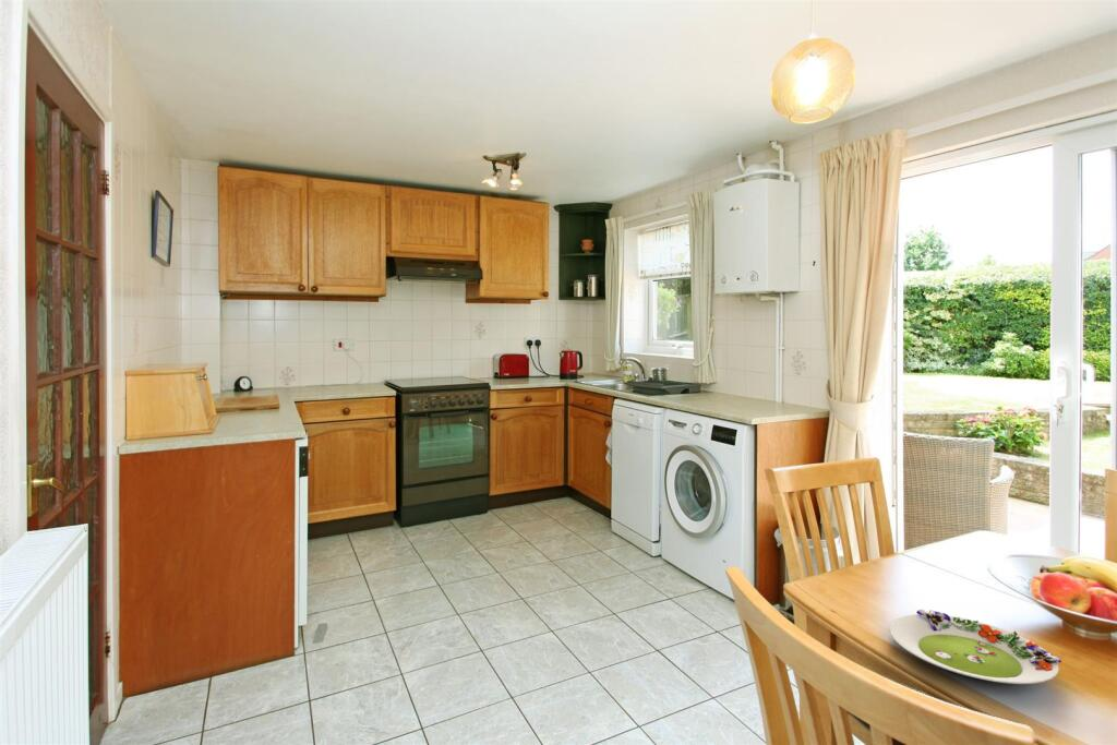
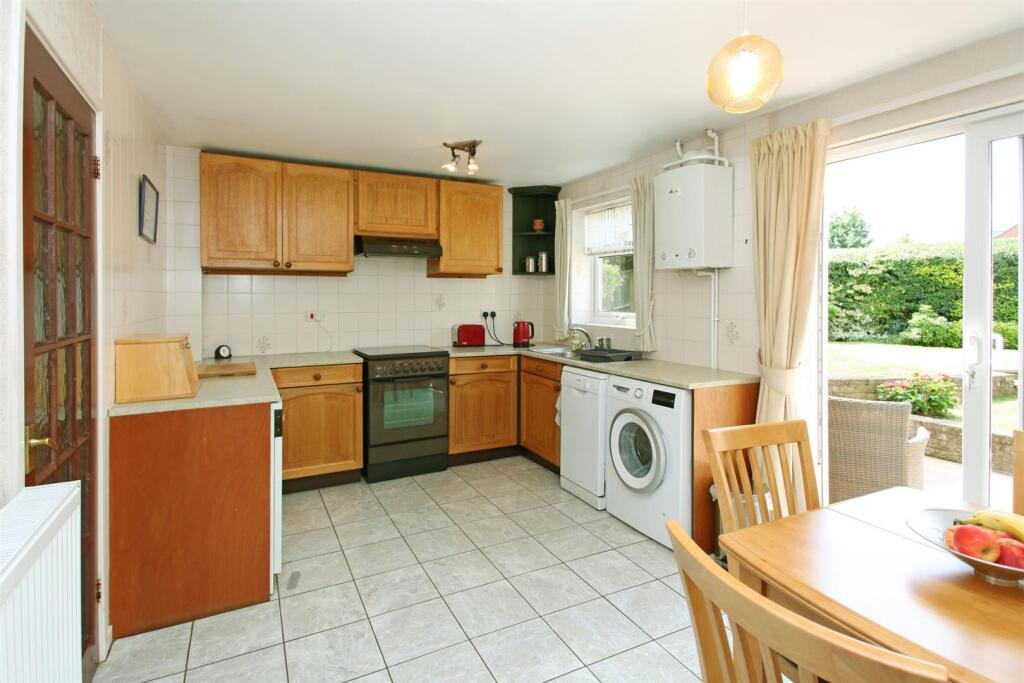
- salad plate (968, 648)
